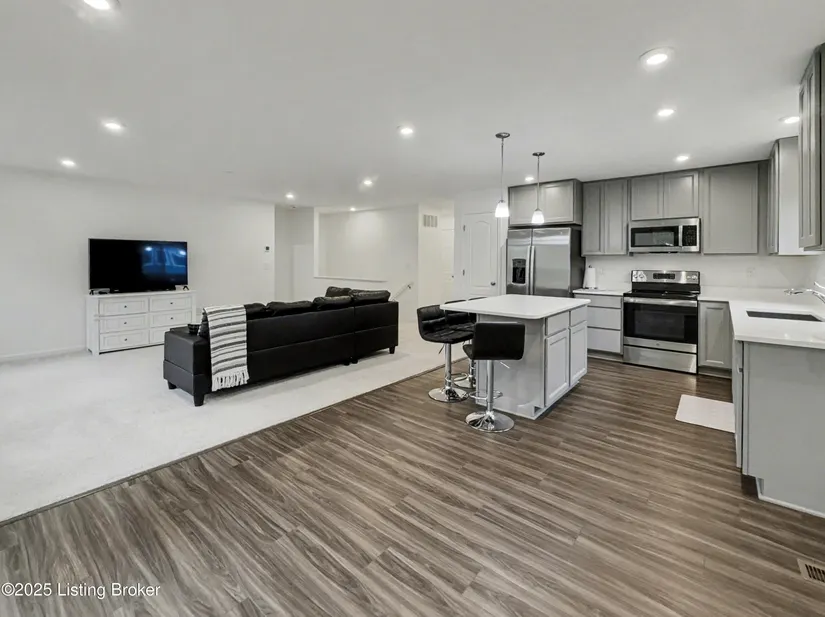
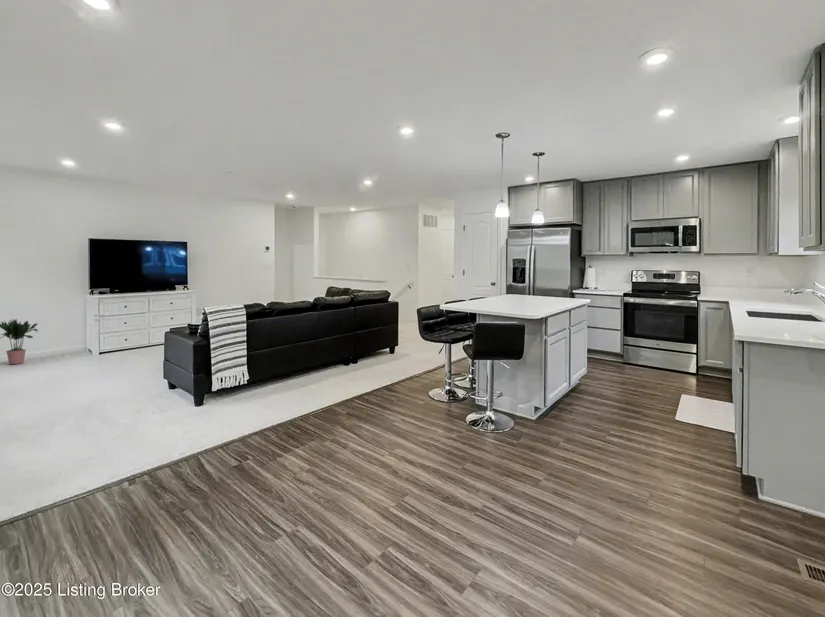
+ potted plant (18, 340)
